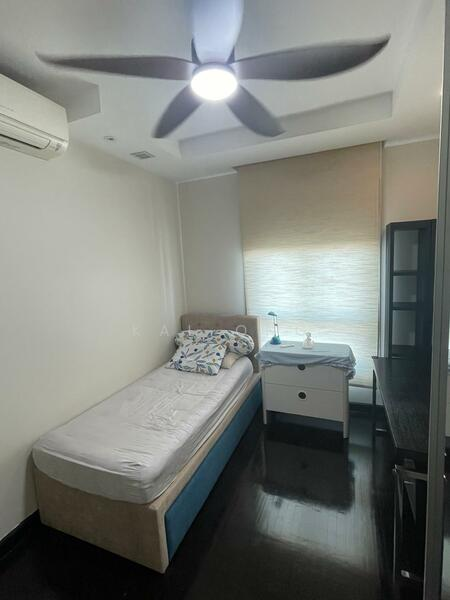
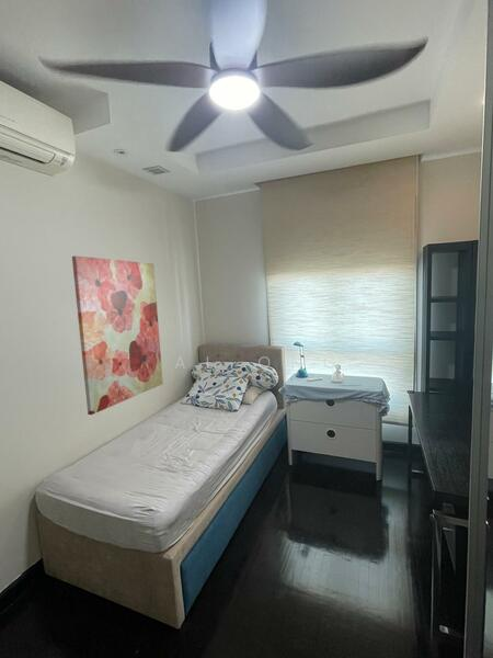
+ wall art (124, 330)
